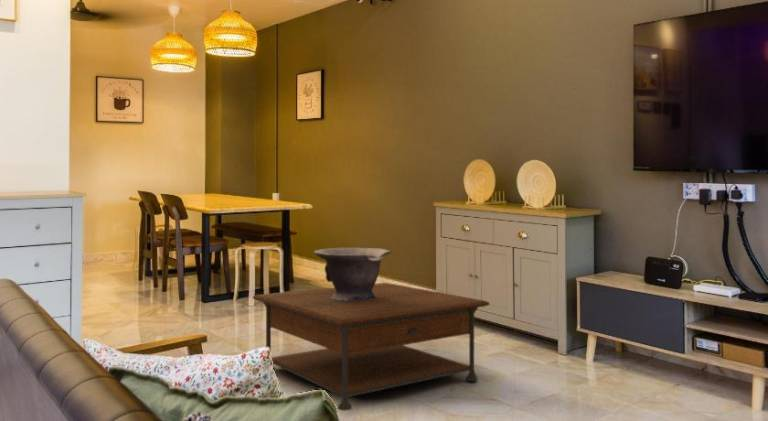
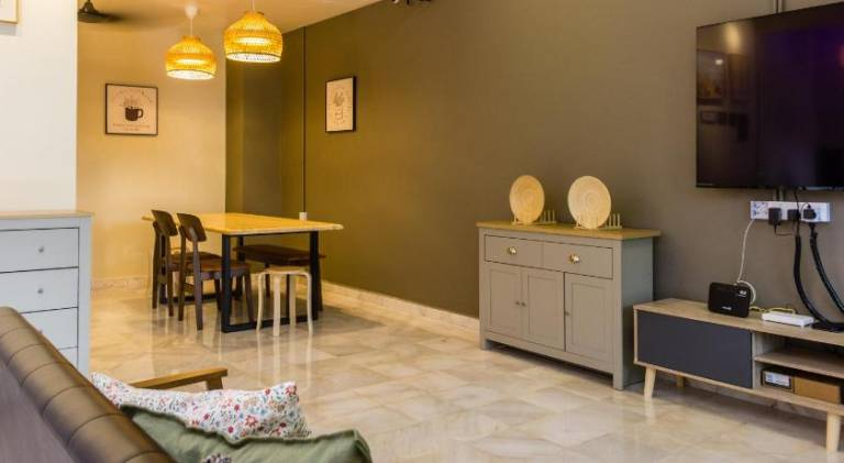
- decorative bowl (351, 273)
- coffee table (367, 336)
